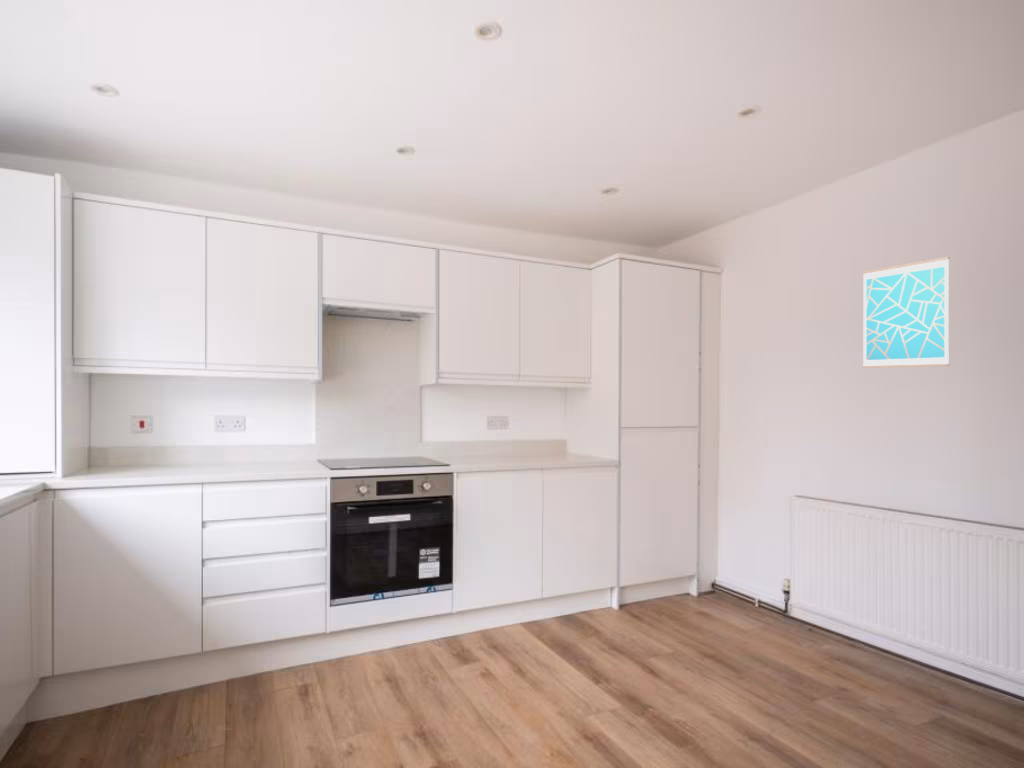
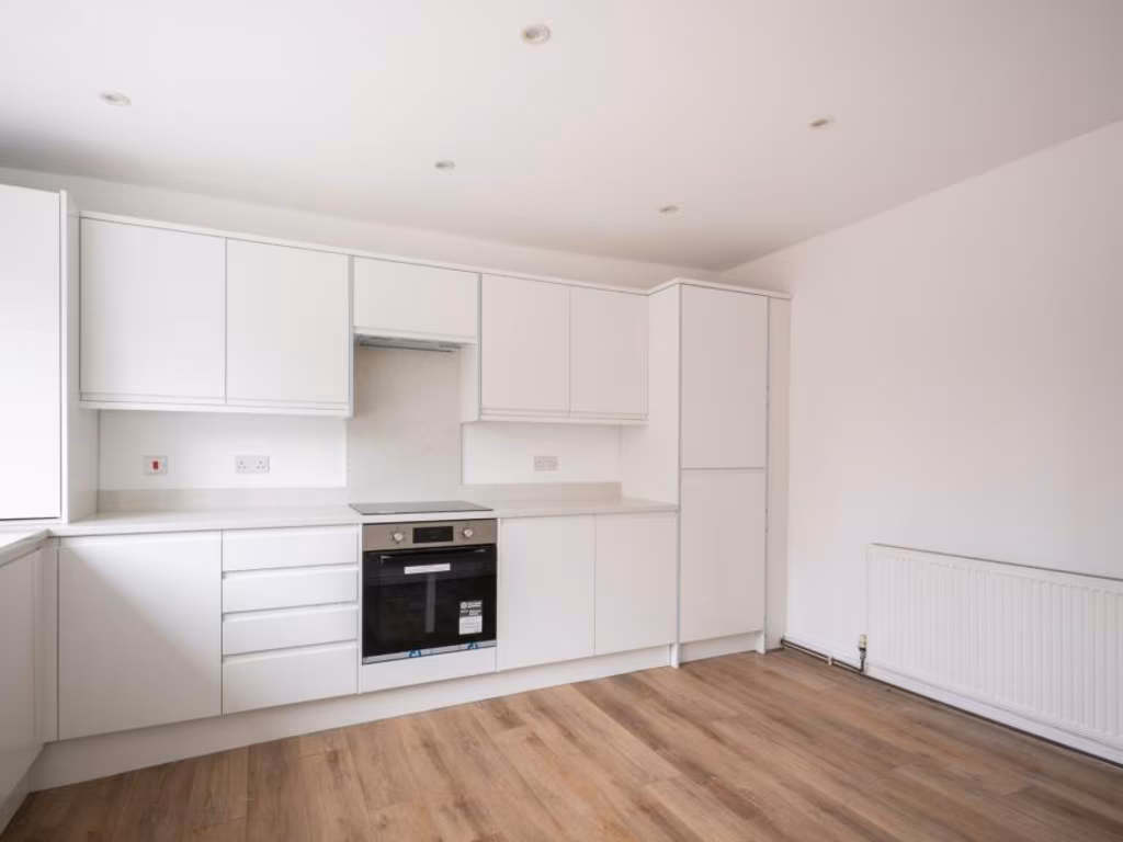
- wall art (903, 316)
